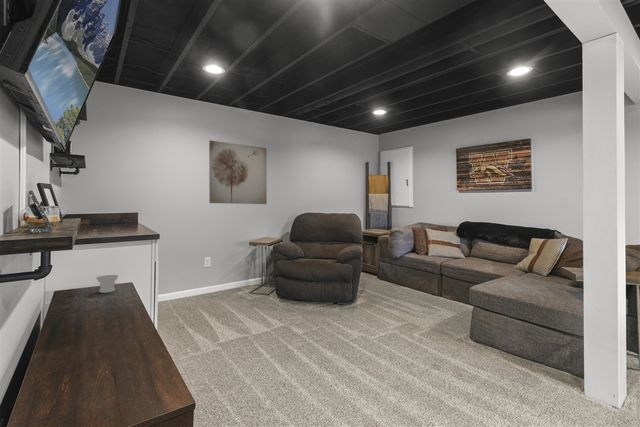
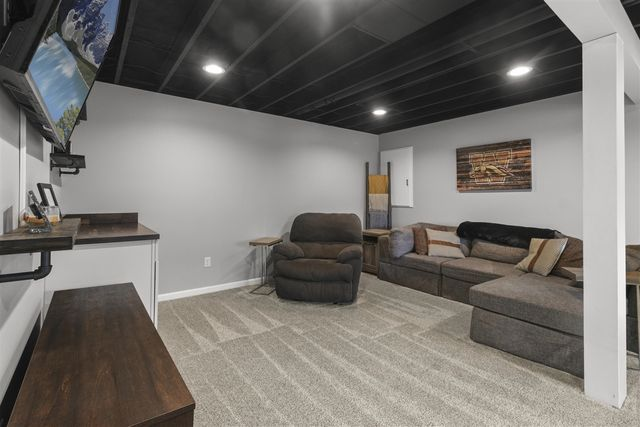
- cup (107, 283)
- wall art (239, 174)
